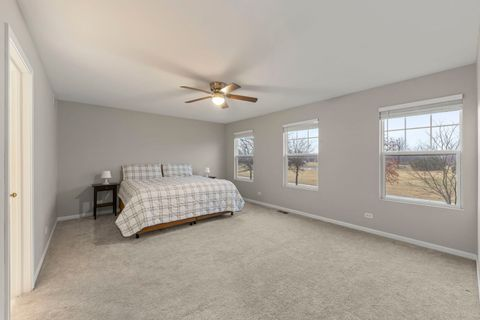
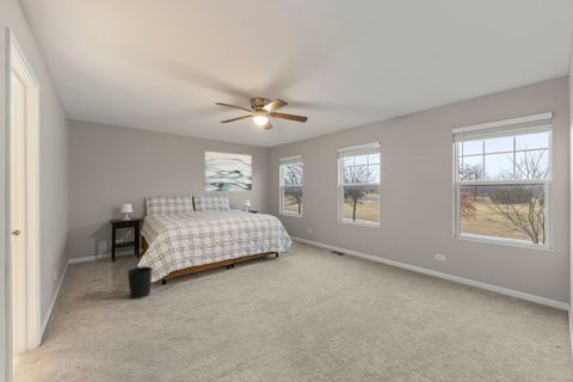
+ wastebasket (140, 282)
+ wall art (229, 172)
